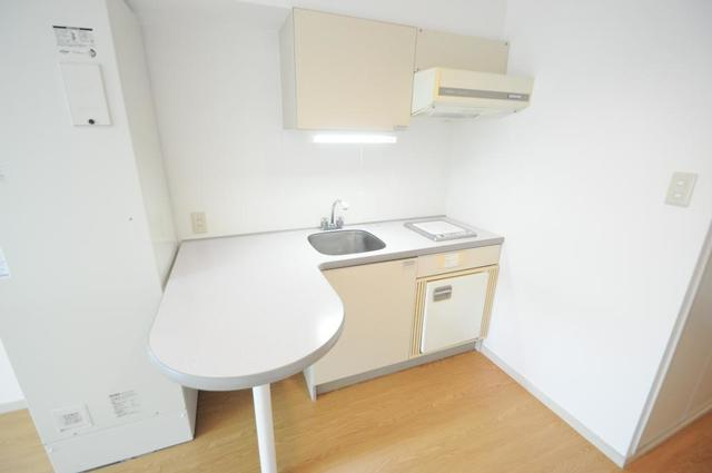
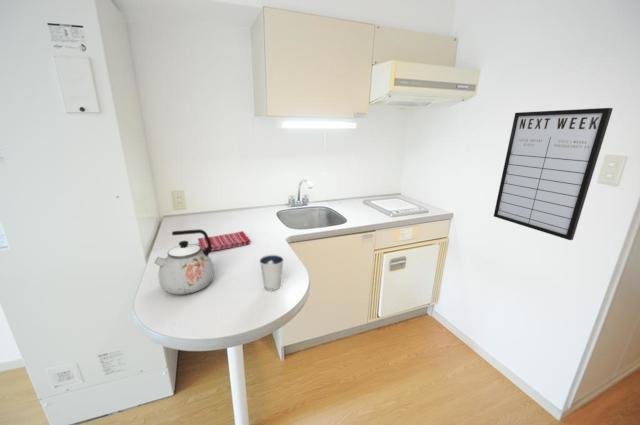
+ dixie cup (272, 273)
+ dish towel (224, 240)
+ writing board (542, 172)
+ kettle (185, 258)
